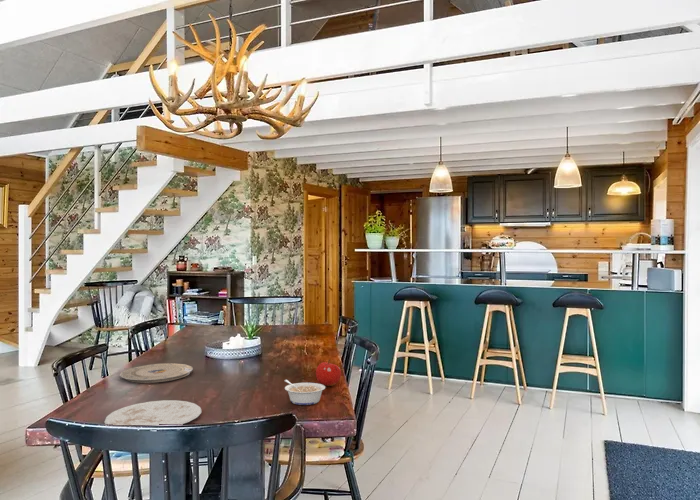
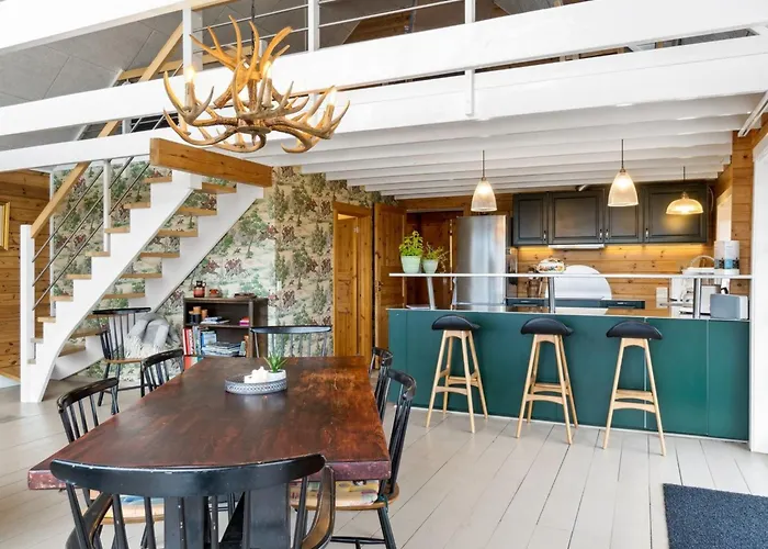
- plate (154, 415)
- plate (157, 372)
- fruit (328, 372)
- legume (303, 392)
